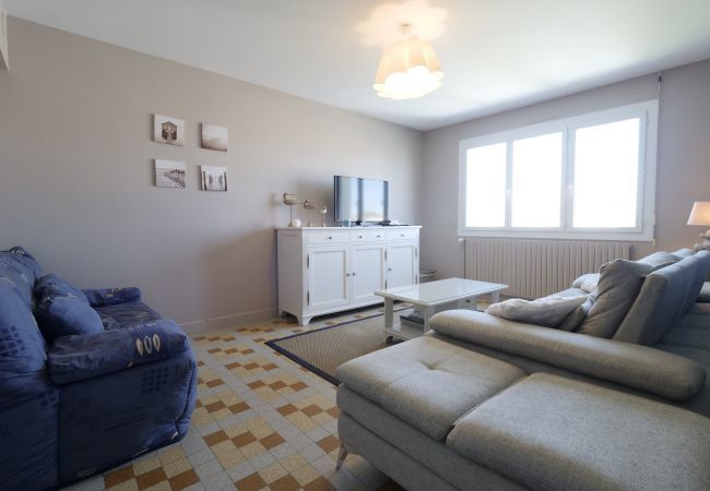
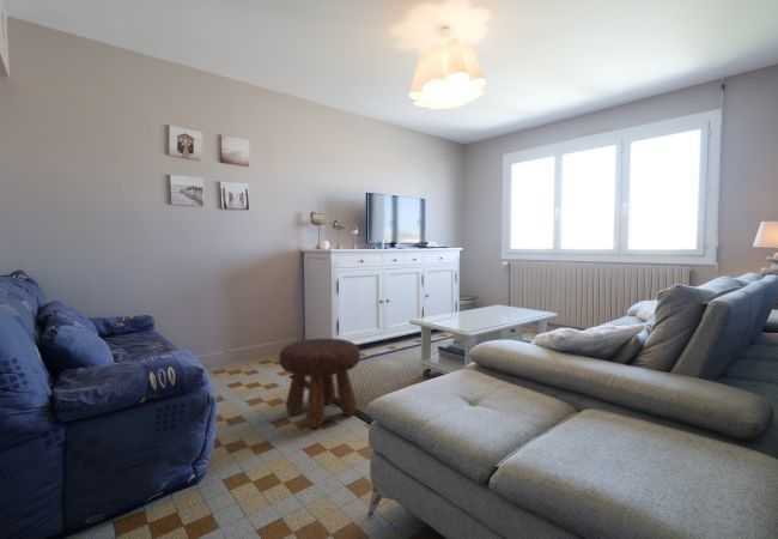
+ footstool (321, 380)
